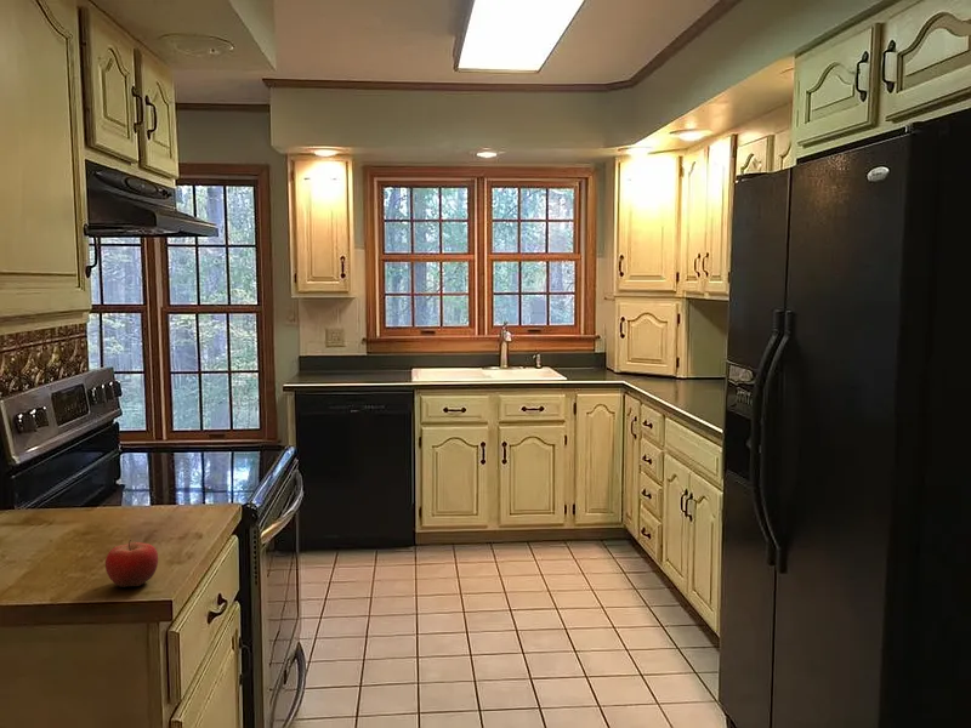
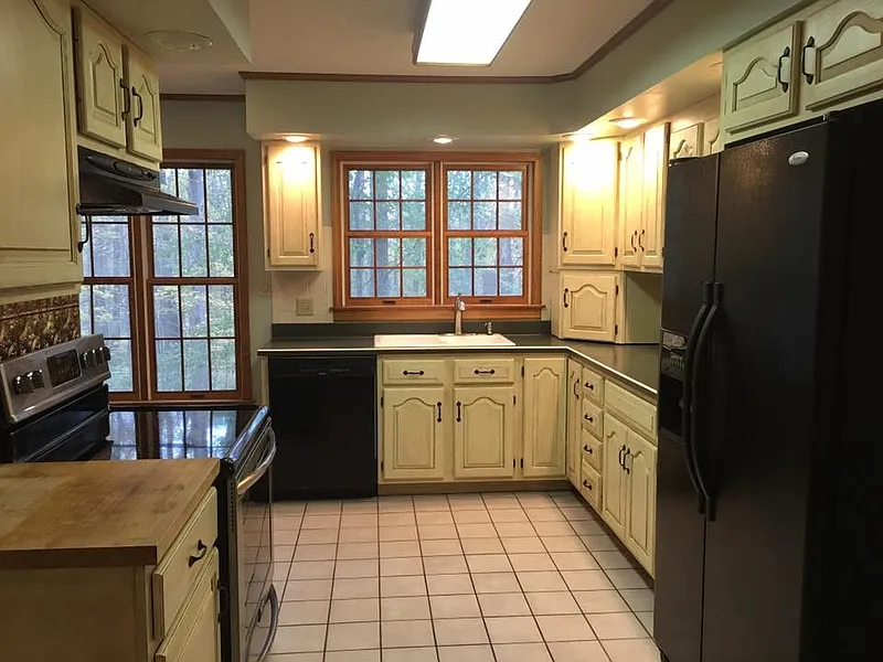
- fruit (131, 561)
